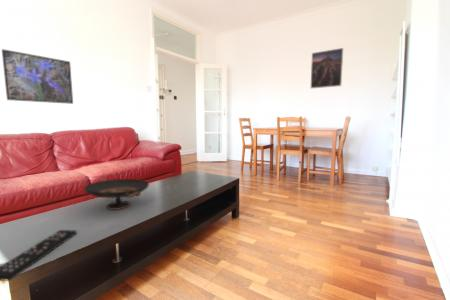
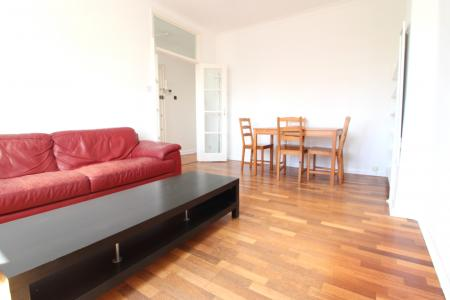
- decorative bowl (118, 194)
- remote control (39, 250)
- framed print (41, 79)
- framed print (326, 69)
